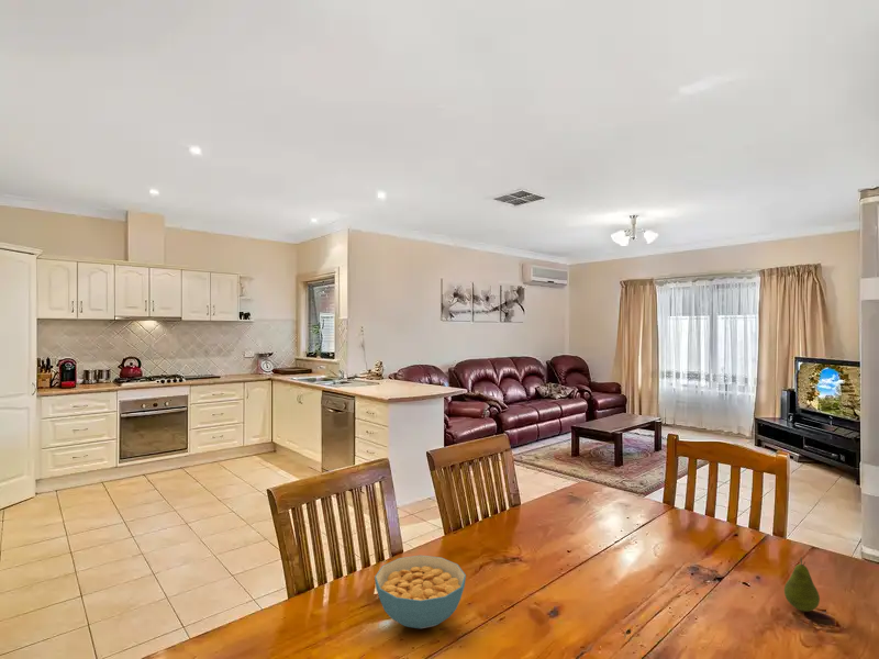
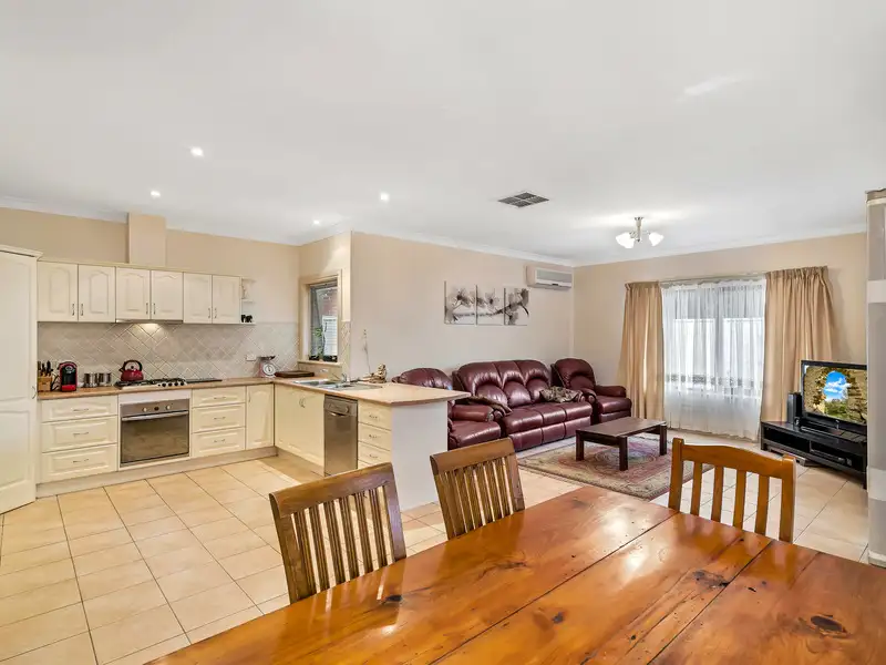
- fruit (801, 583)
- cereal bowl (420, 597)
